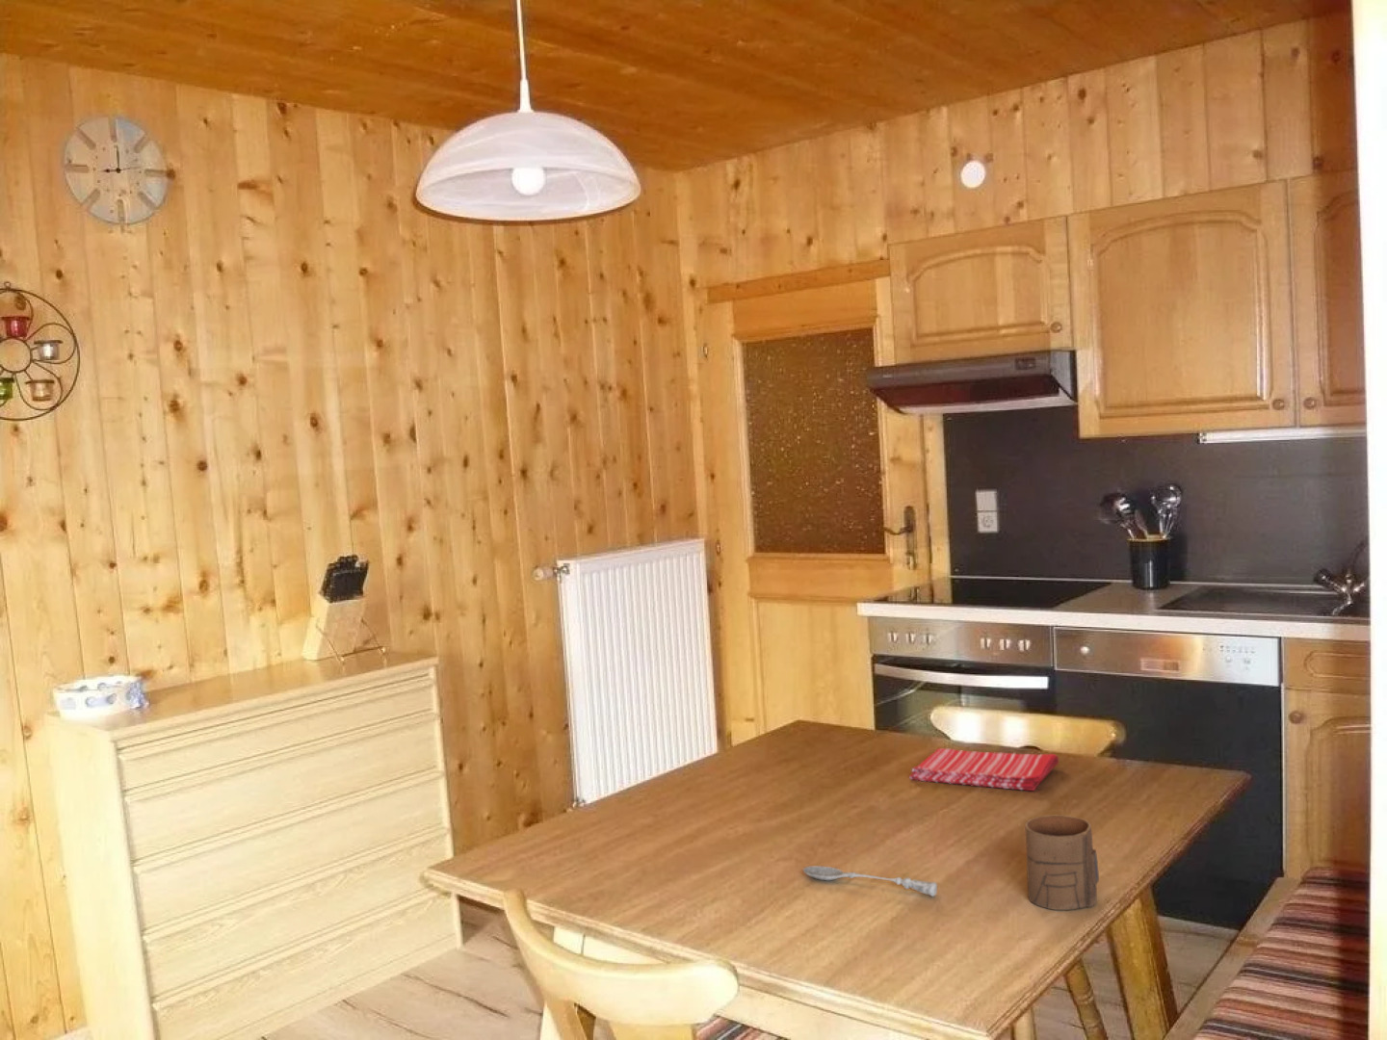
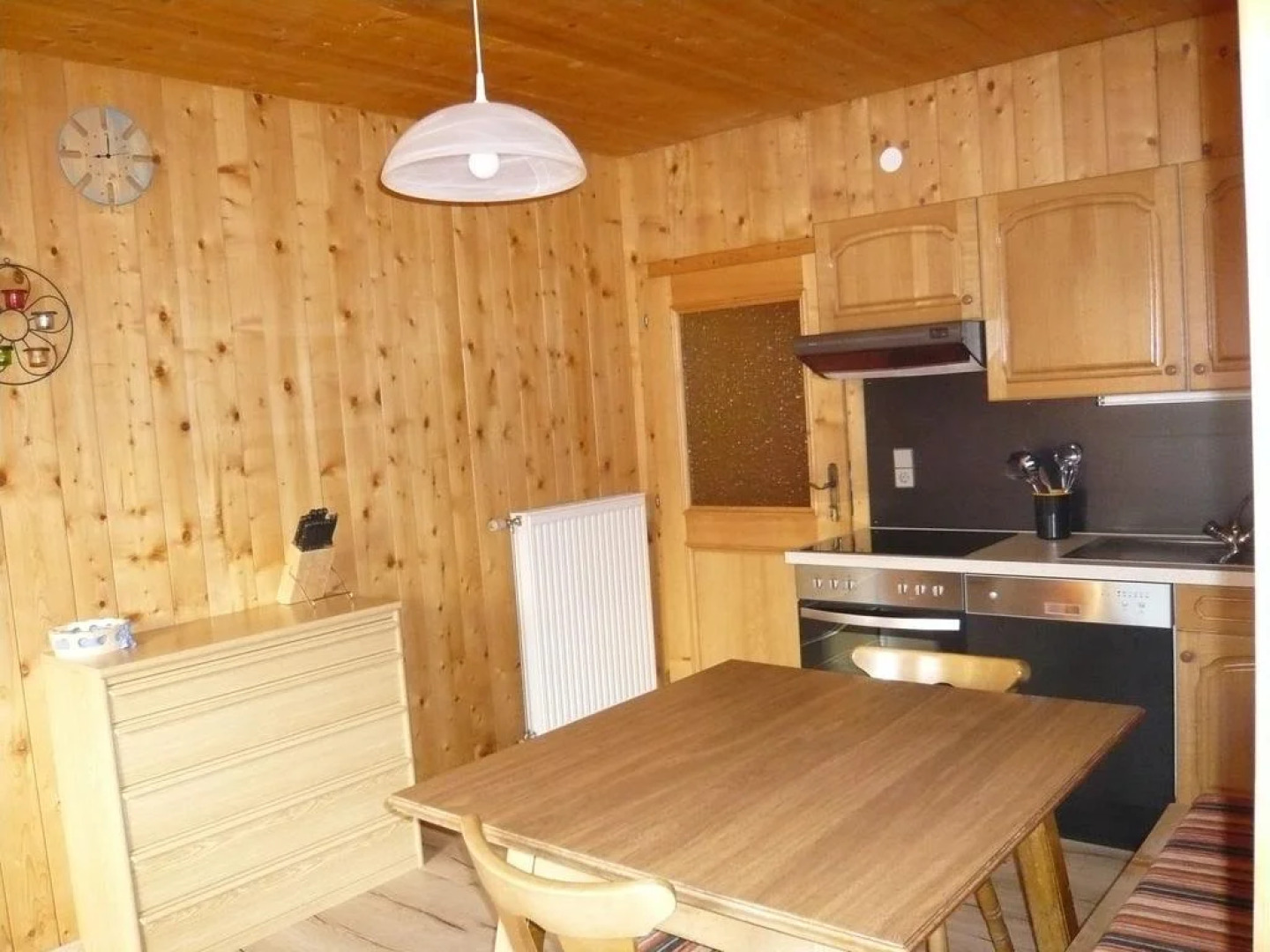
- soupspoon (869, 877)
- dish towel (985, 766)
- cup (1062, 862)
